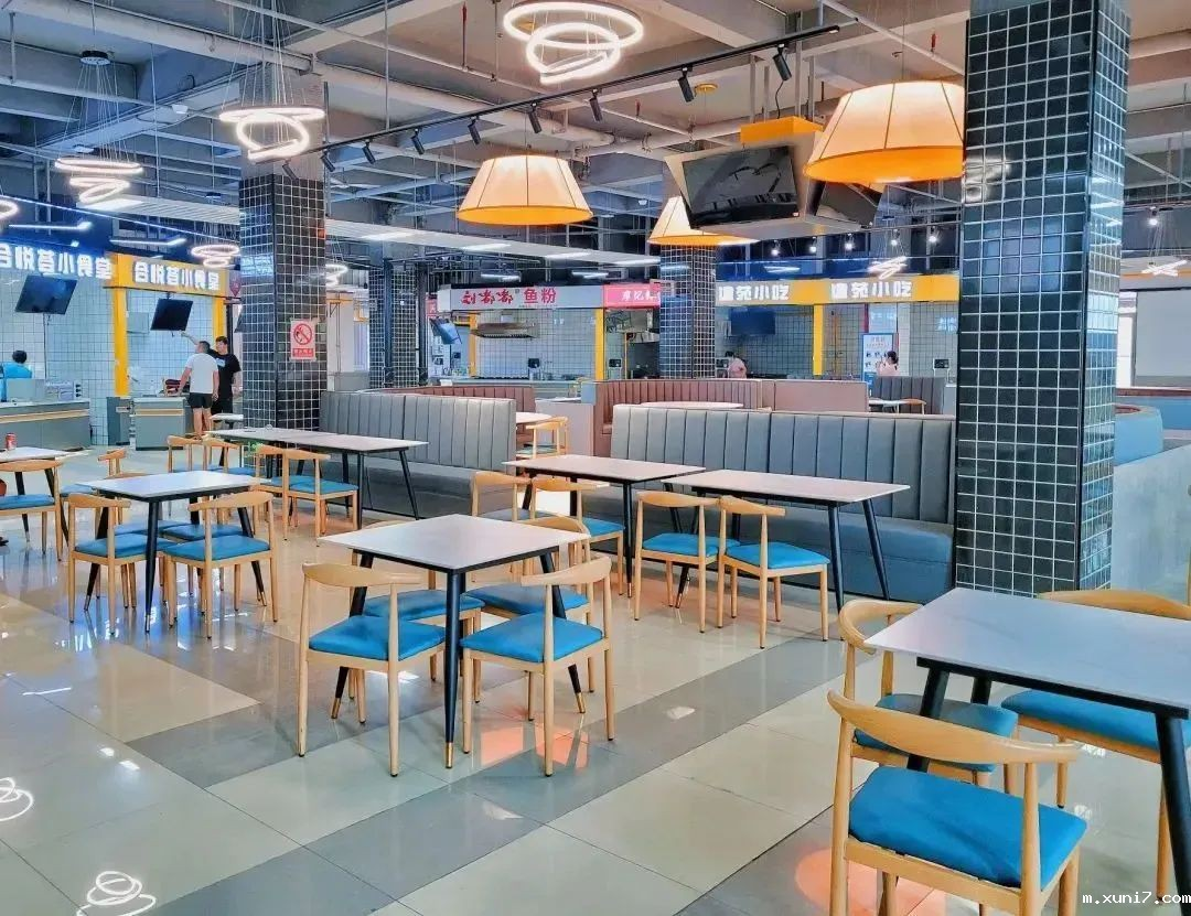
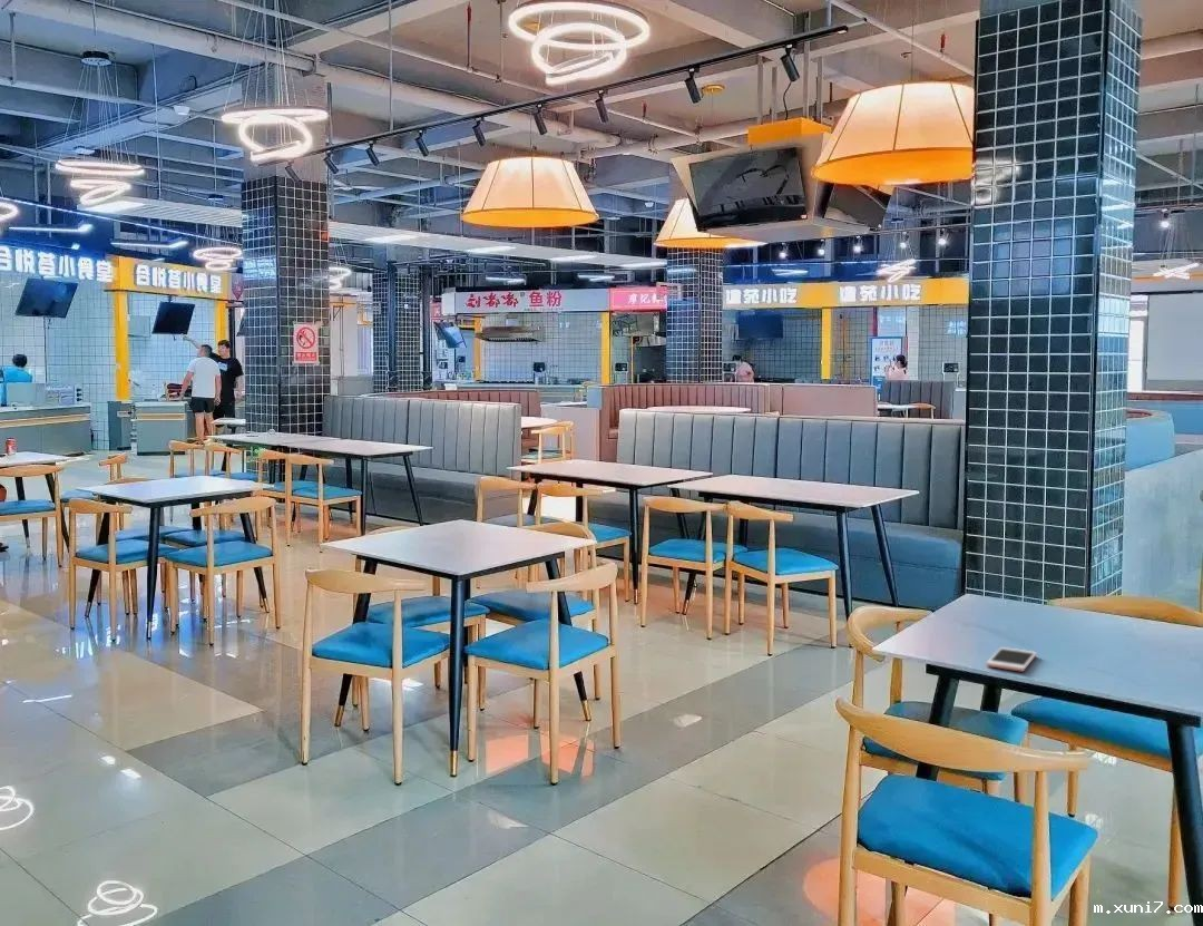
+ cell phone (1011, 659)
